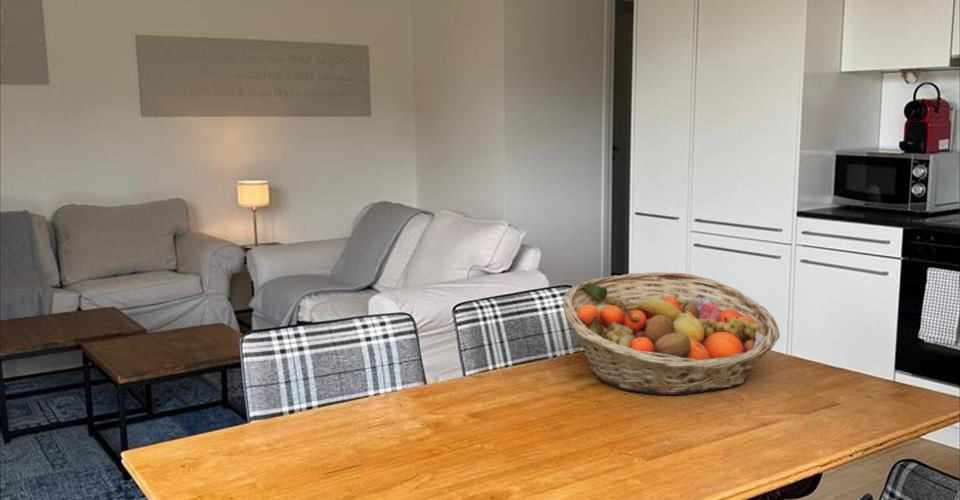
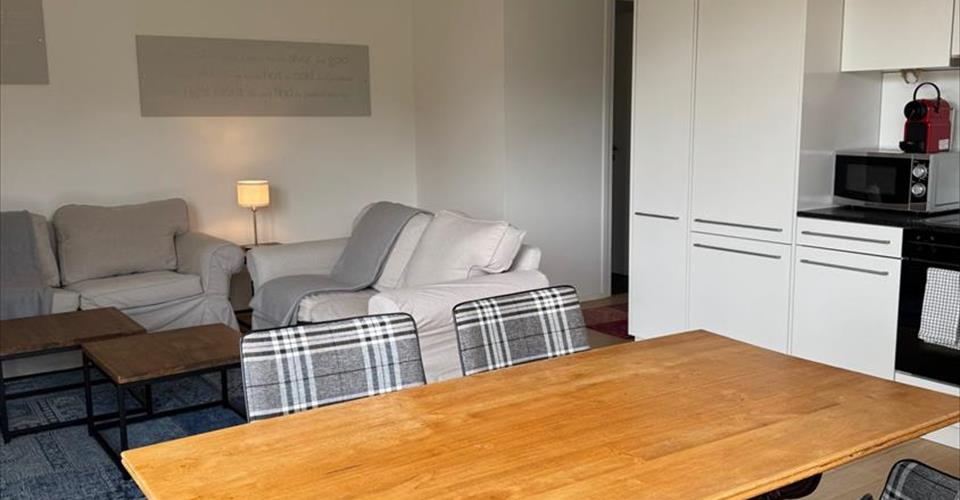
- fruit basket (668, 330)
